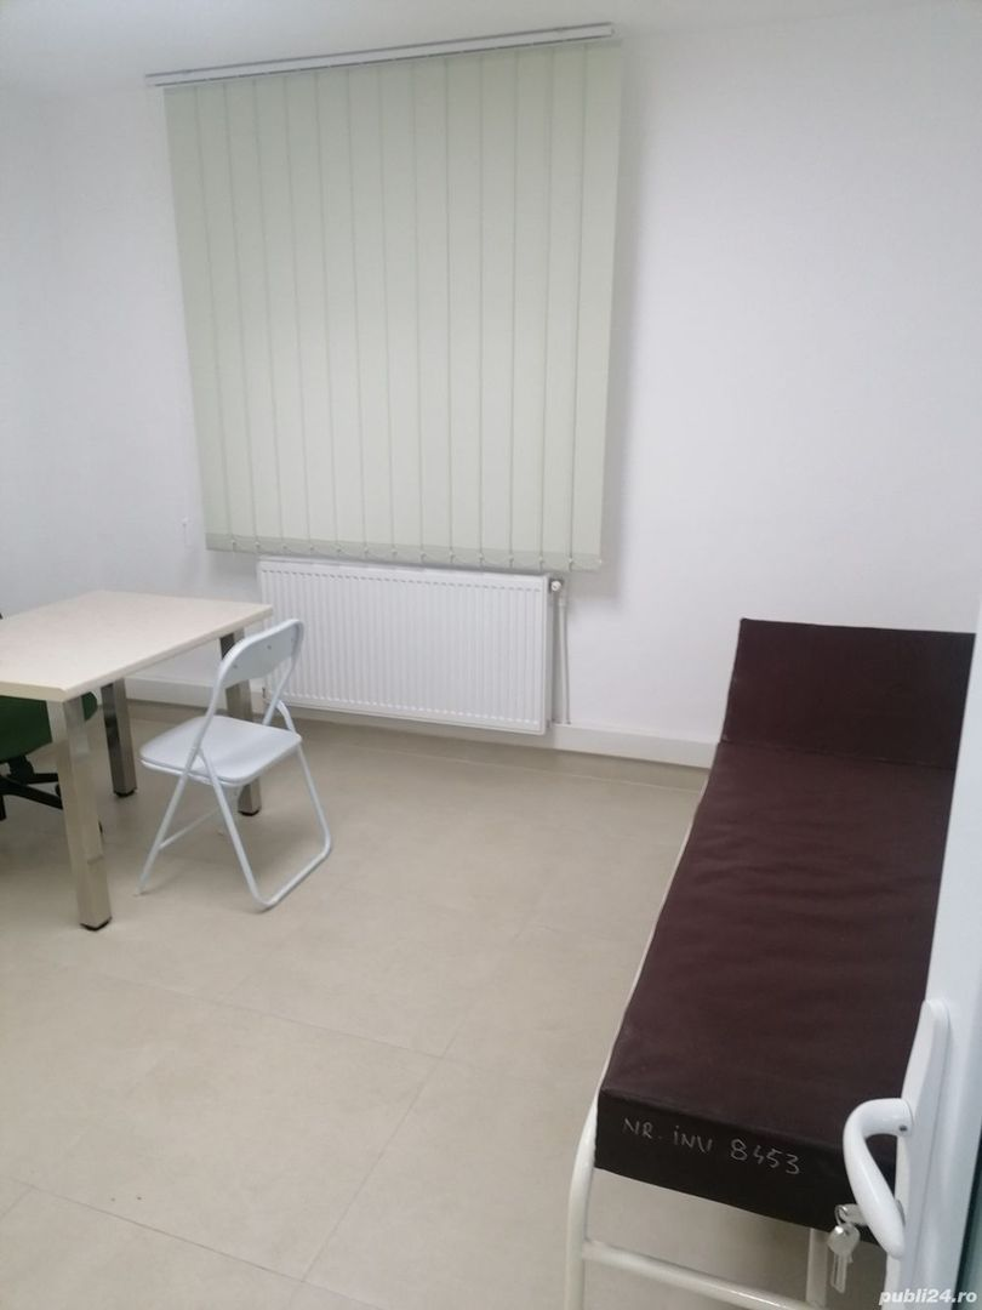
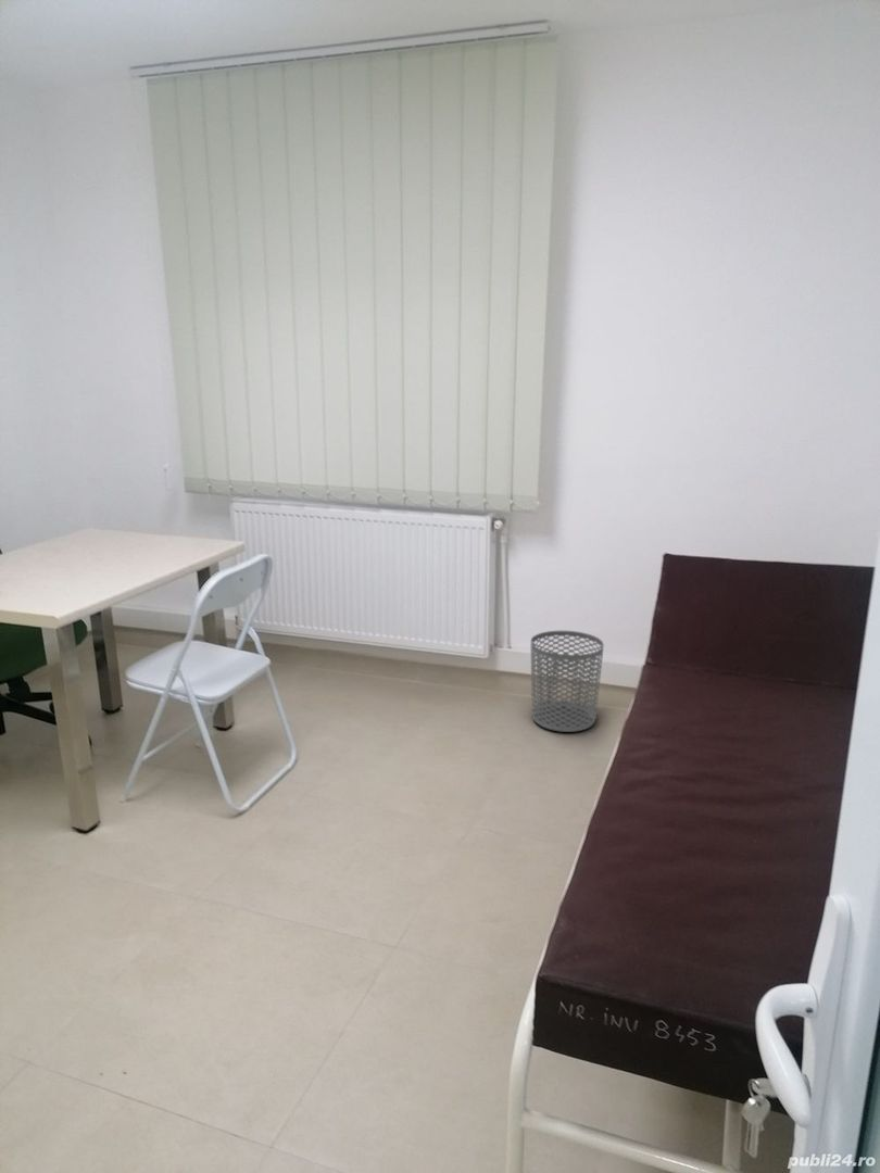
+ waste bin (565, 682)
